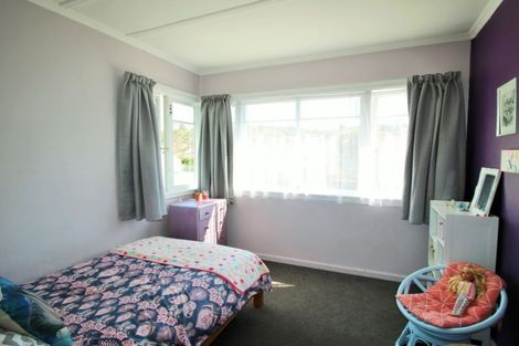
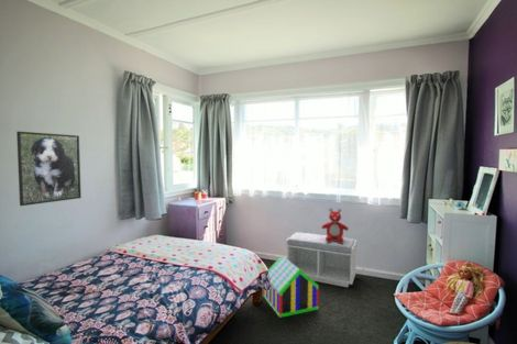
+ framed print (52, 167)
+ toy house (289, 282)
+ bench (320, 257)
+ teddy bear (334, 224)
